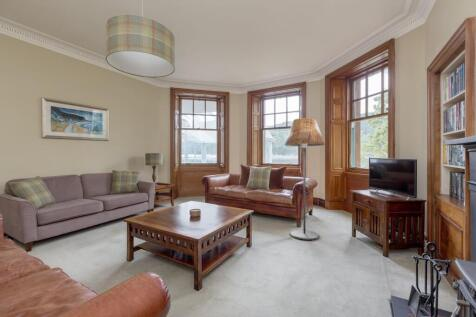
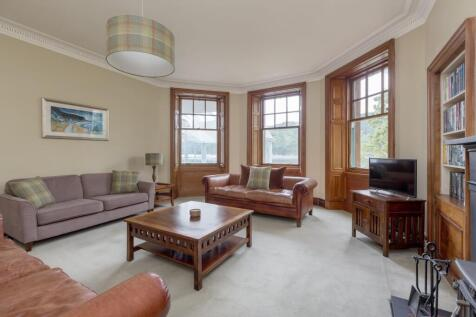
- floor lamp (304, 177)
